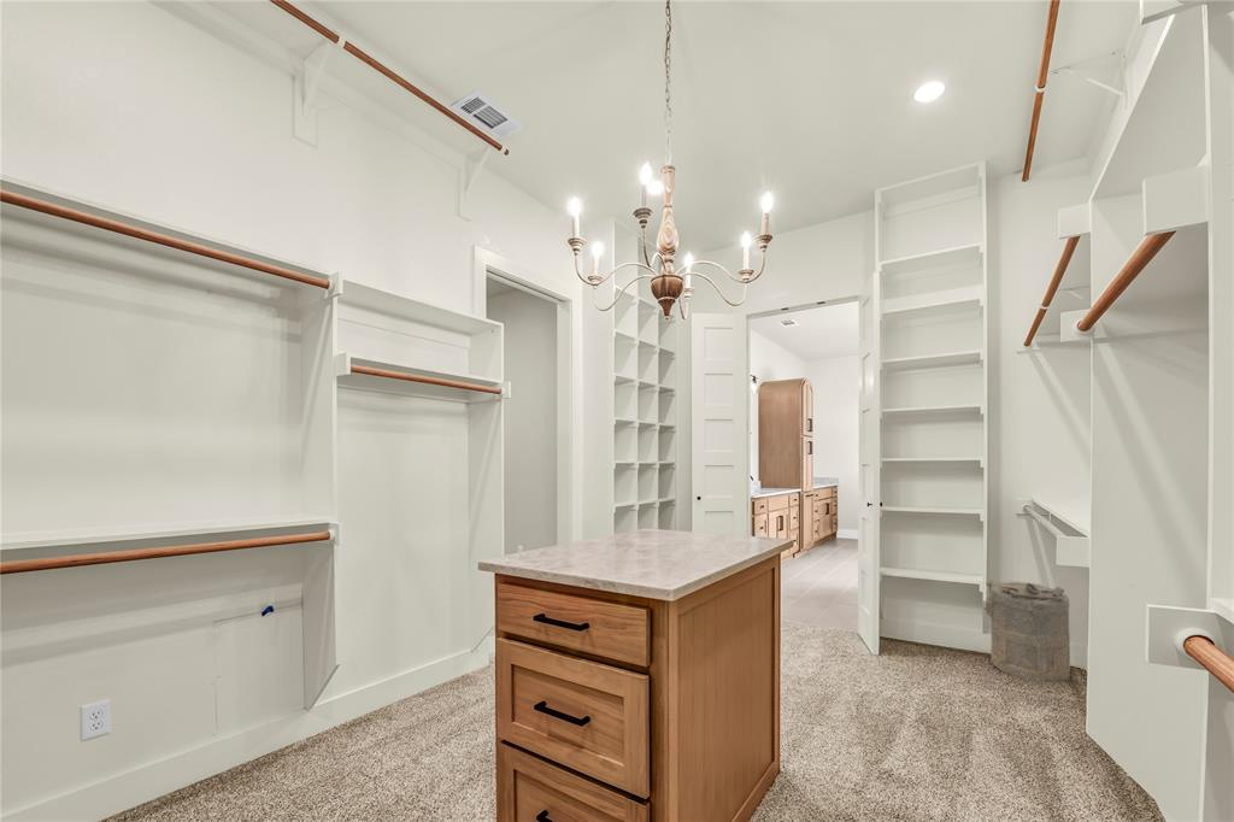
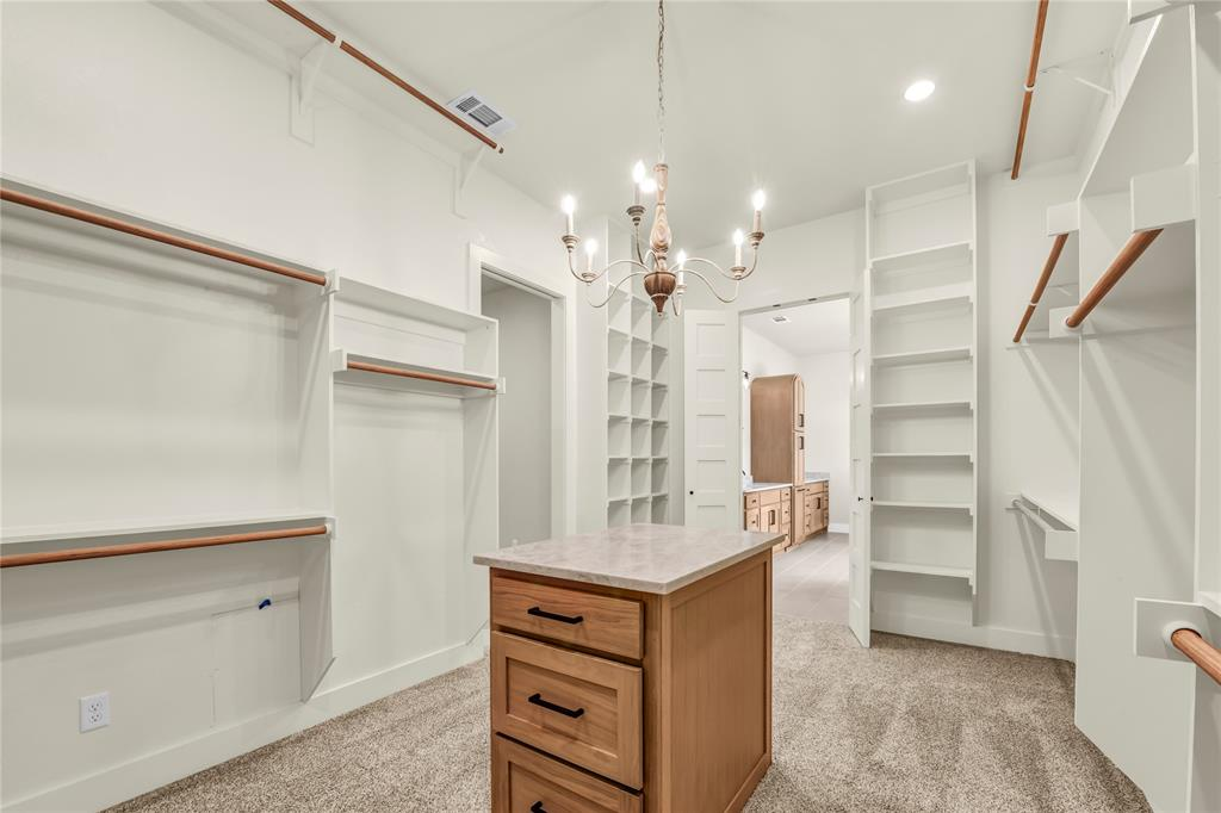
- laundry hamper (1024, 624)
